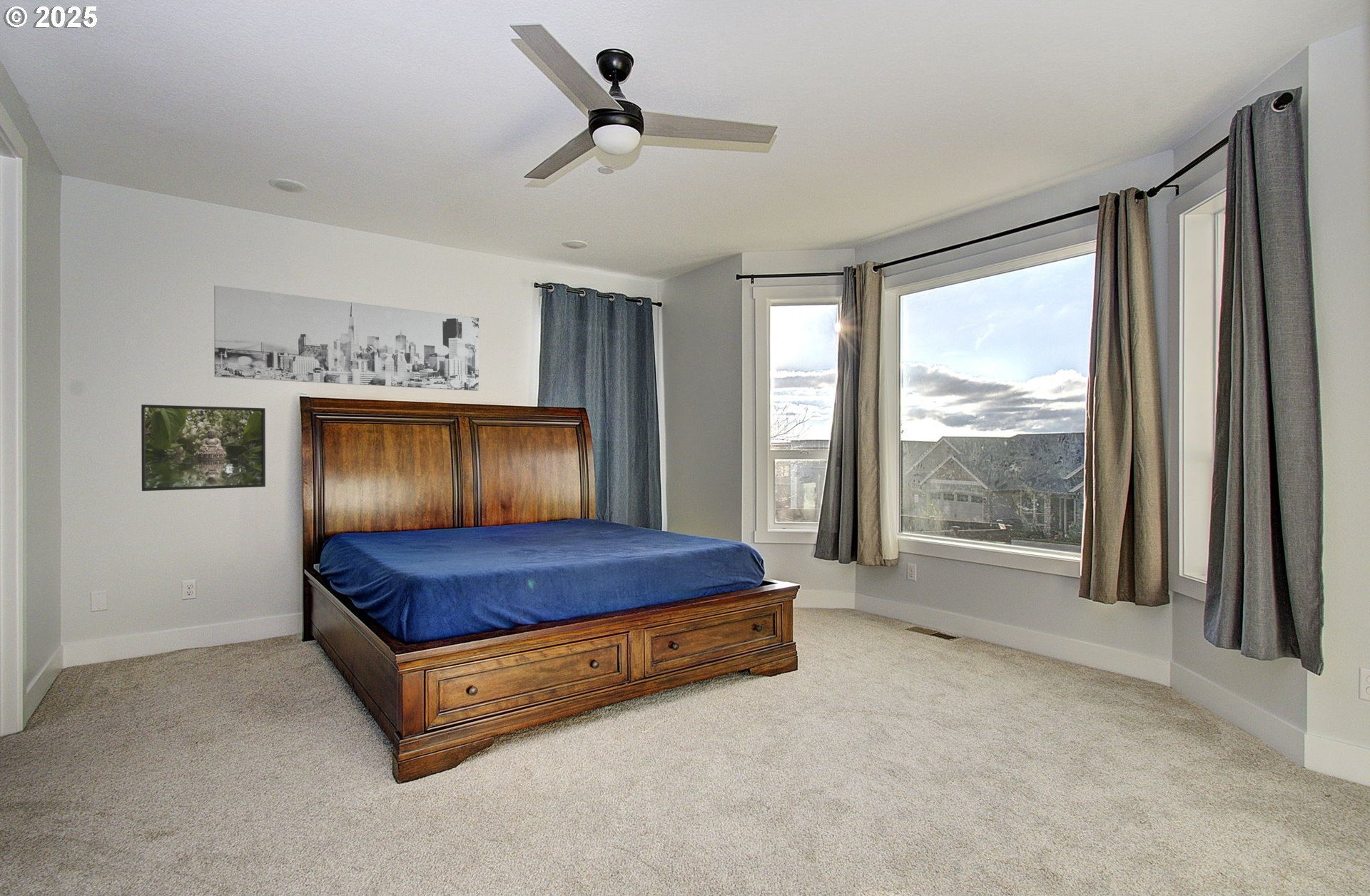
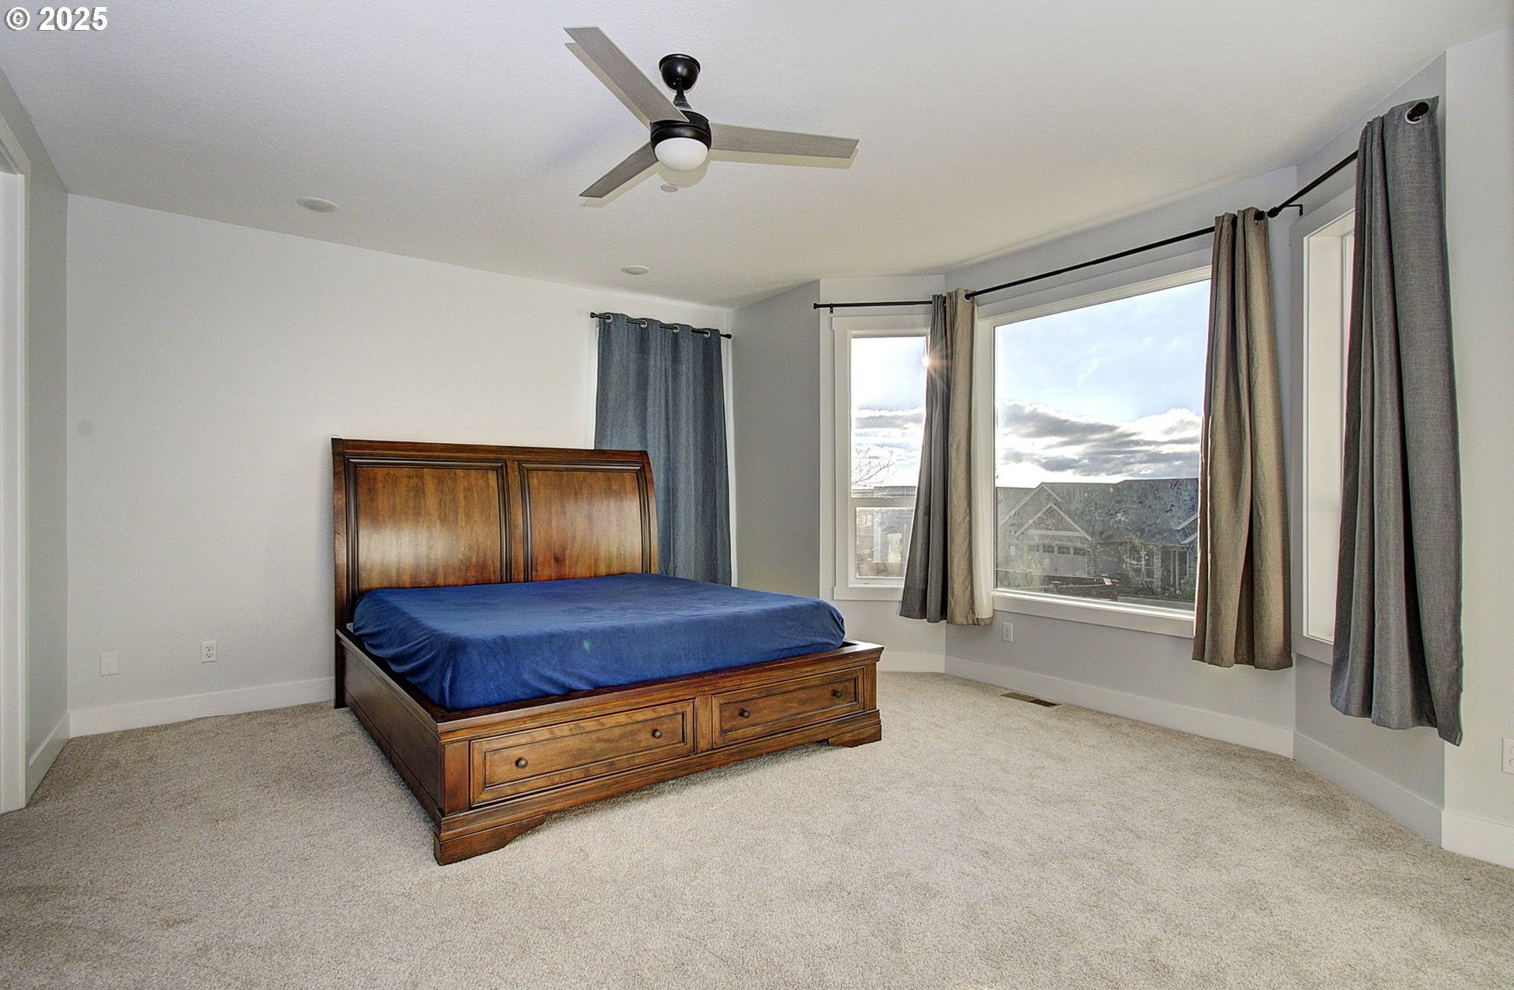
- wall art (361, 344)
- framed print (206, 447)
